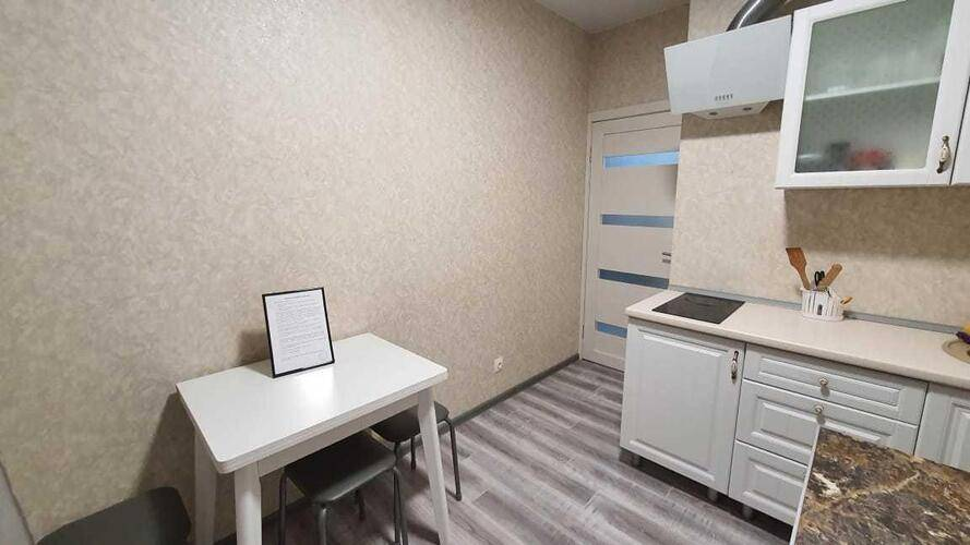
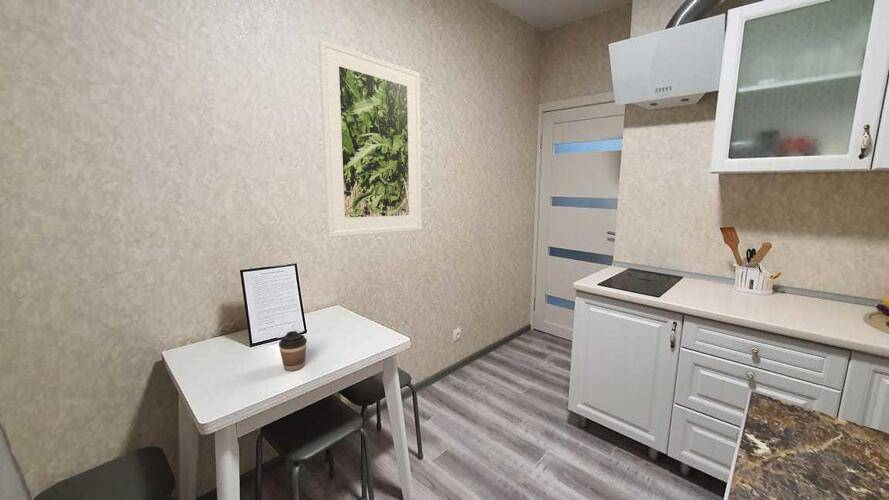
+ coffee cup (293, 350)
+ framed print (377, 148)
